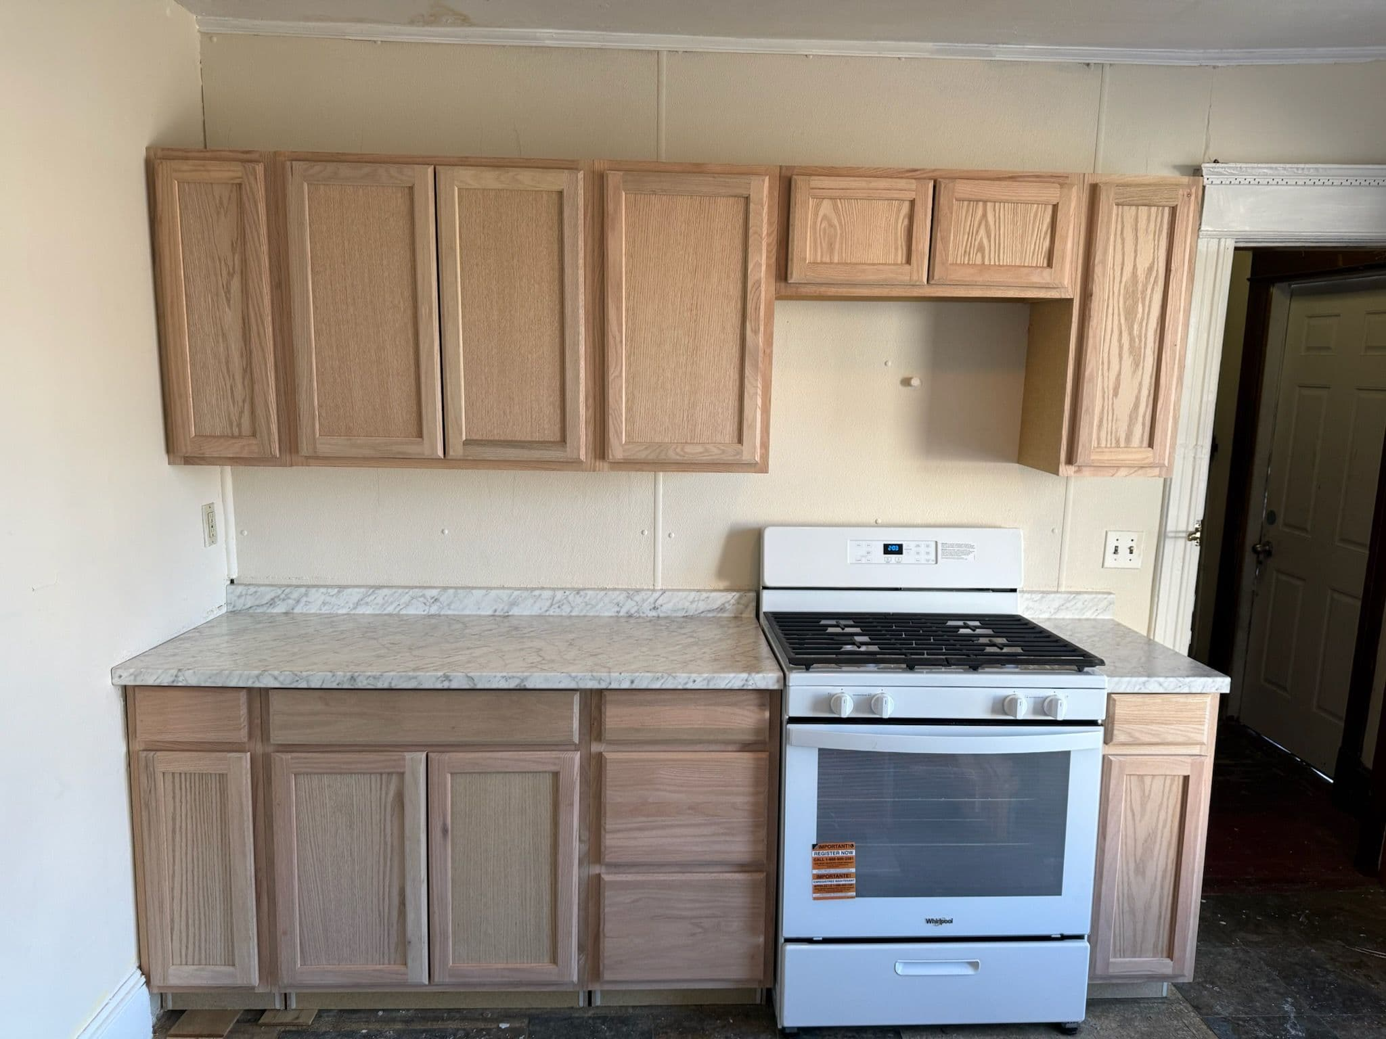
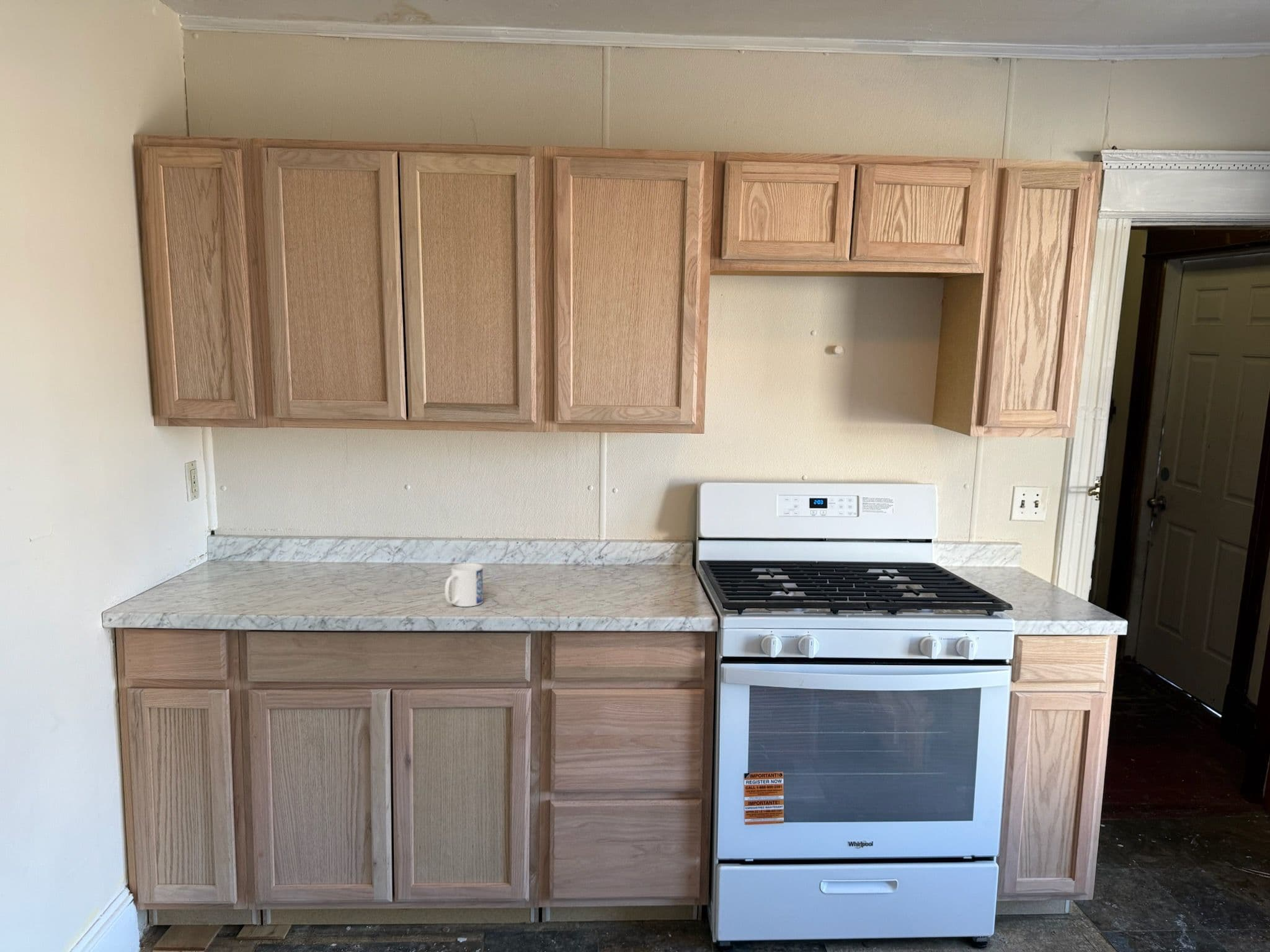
+ mug (463, 586)
